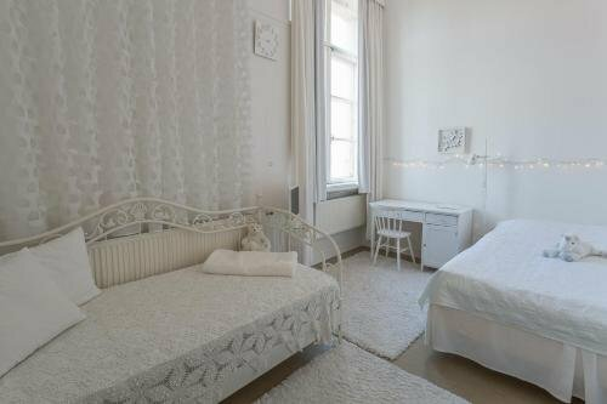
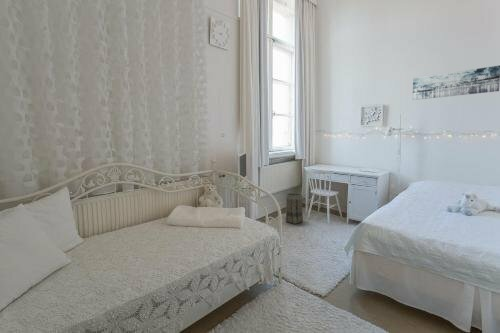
+ basket (294, 207)
+ wall art (452, 84)
